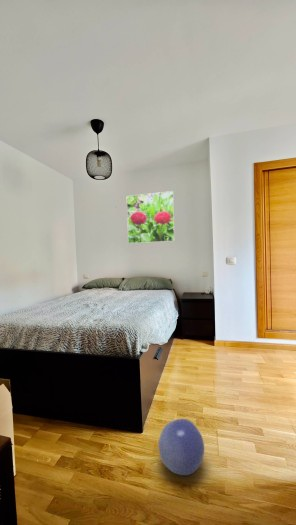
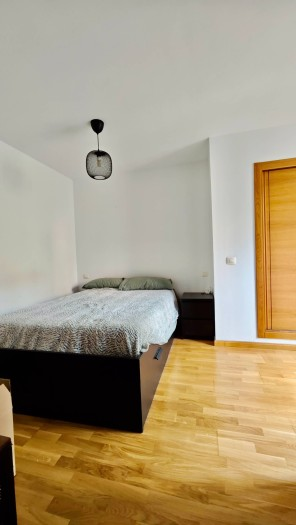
- ball (180, 445)
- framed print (150, 218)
